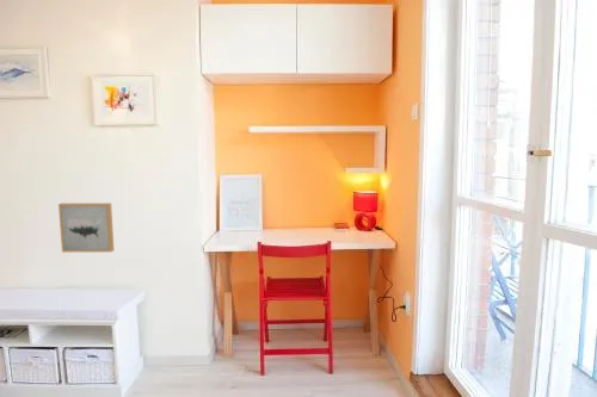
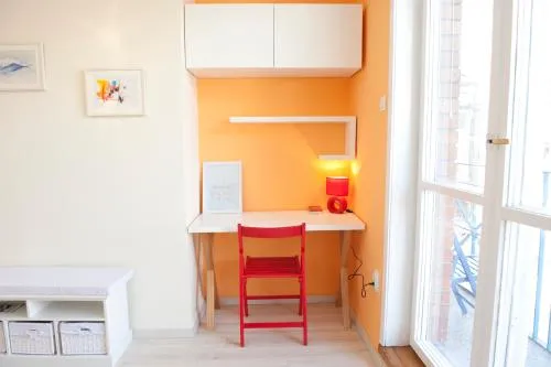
- wall art (86, 227)
